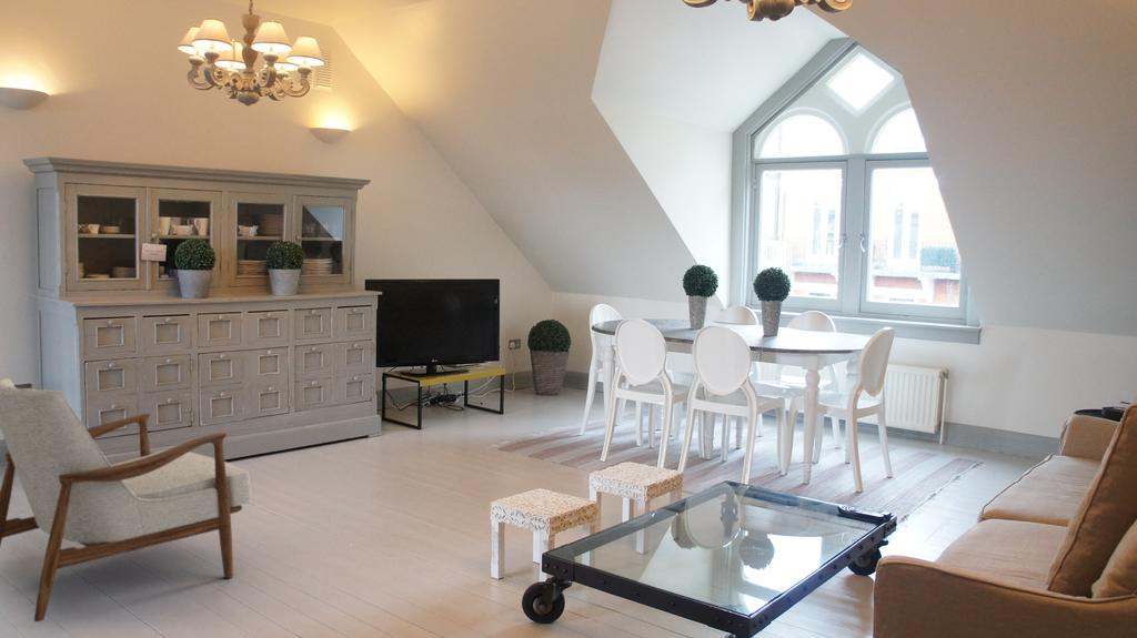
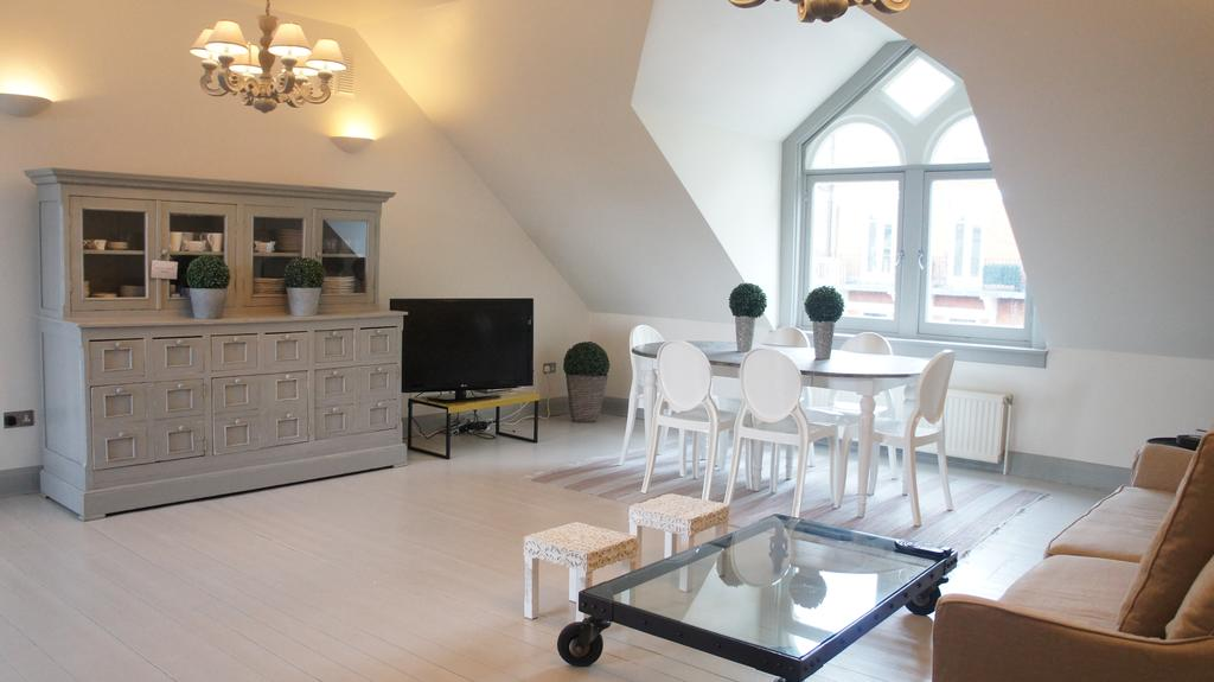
- armchair (114, 476)
